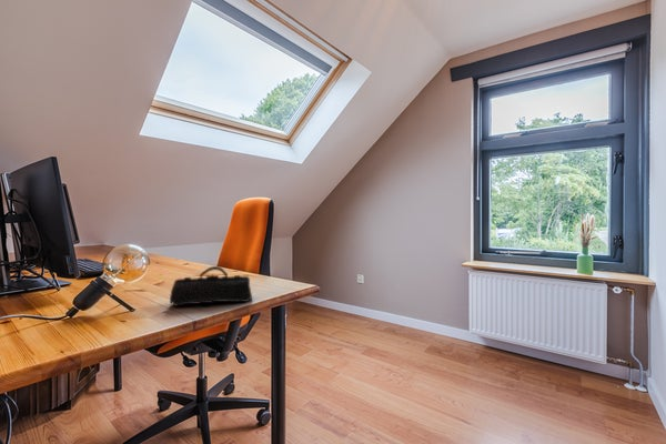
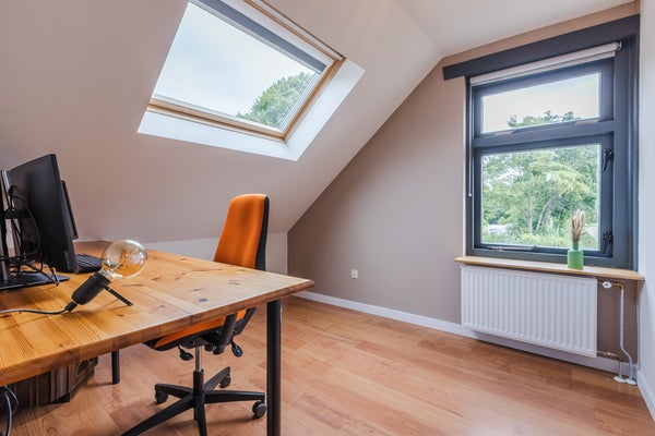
- pencil case (212, 284)
